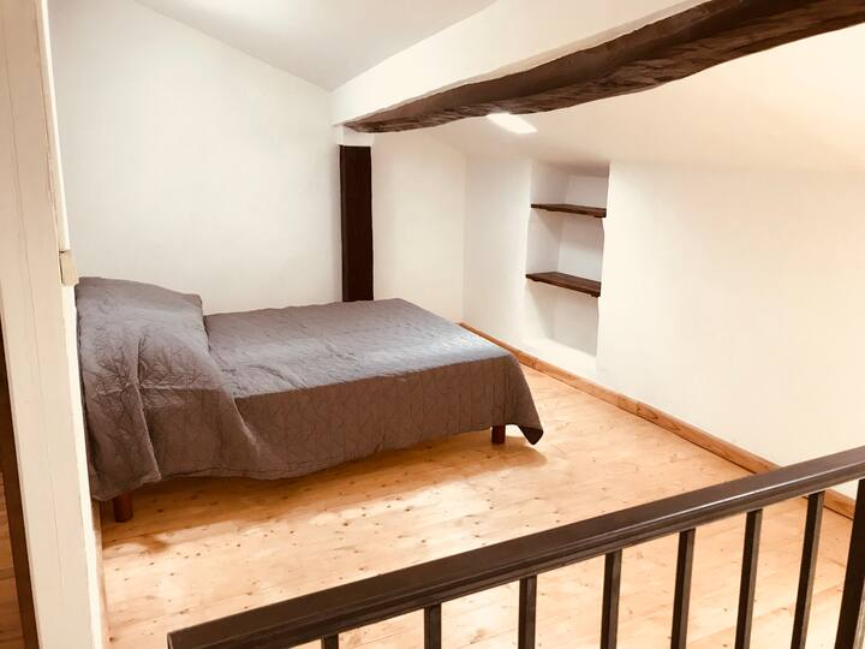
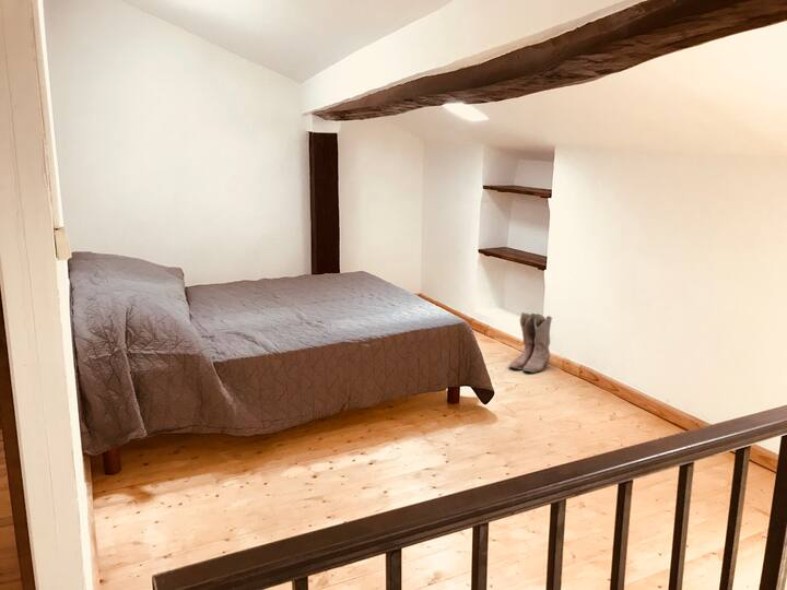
+ boots (530, 340)
